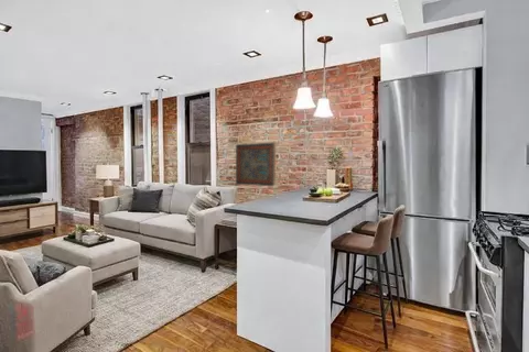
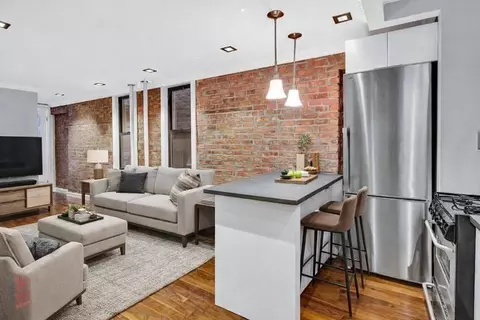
- relief panel (255, 164)
